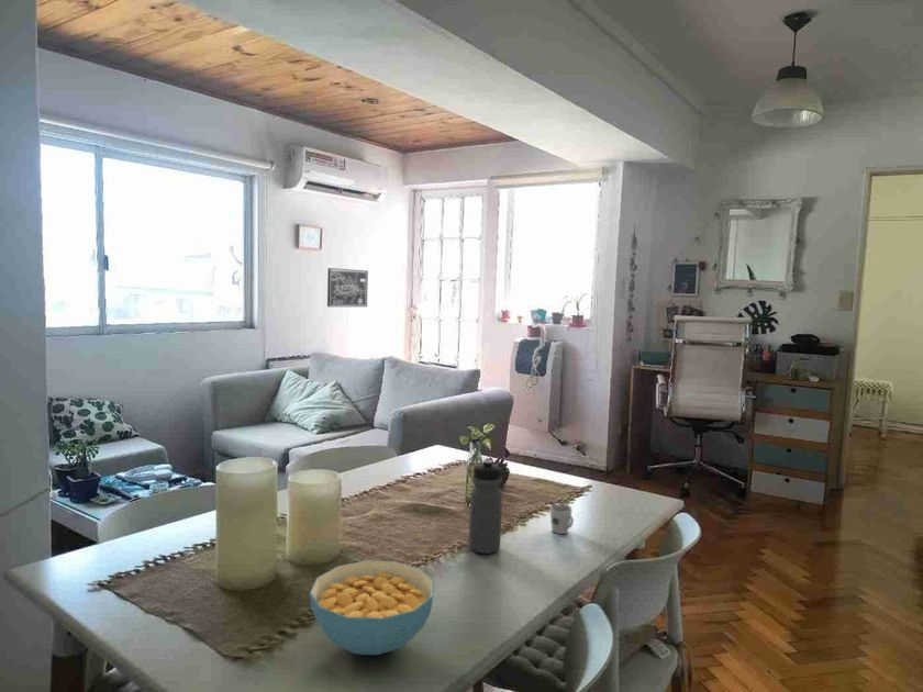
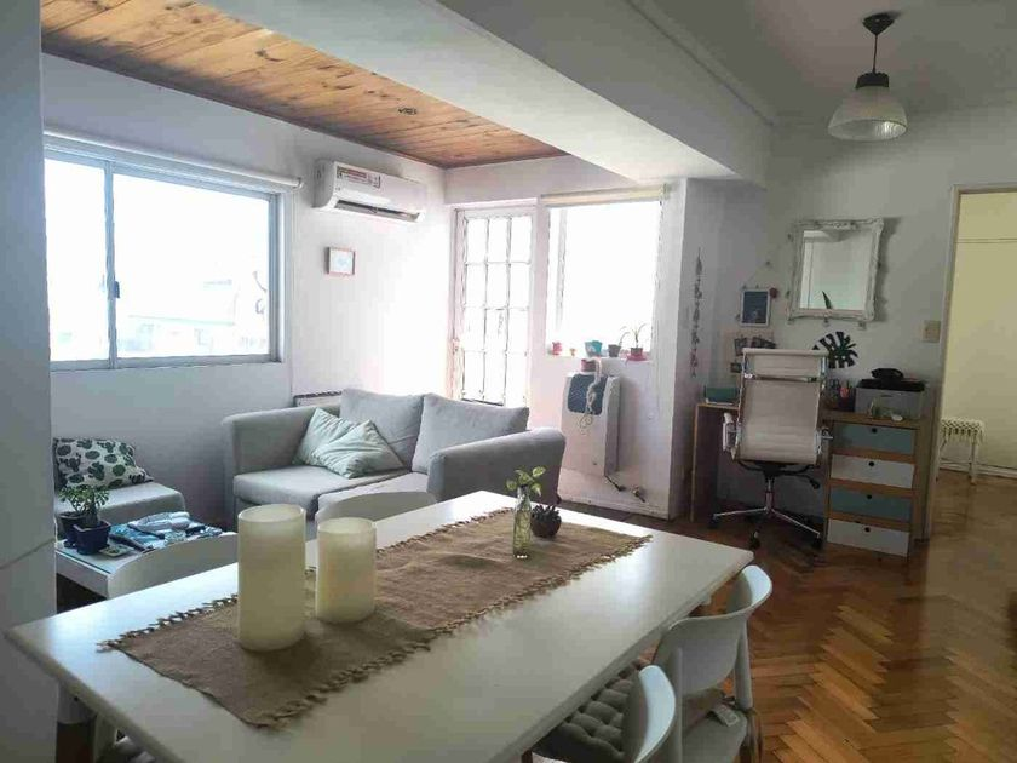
- cereal bowl (372, 615)
- wall art (347, 288)
- cup (563, 511)
- water bottle (486, 503)
